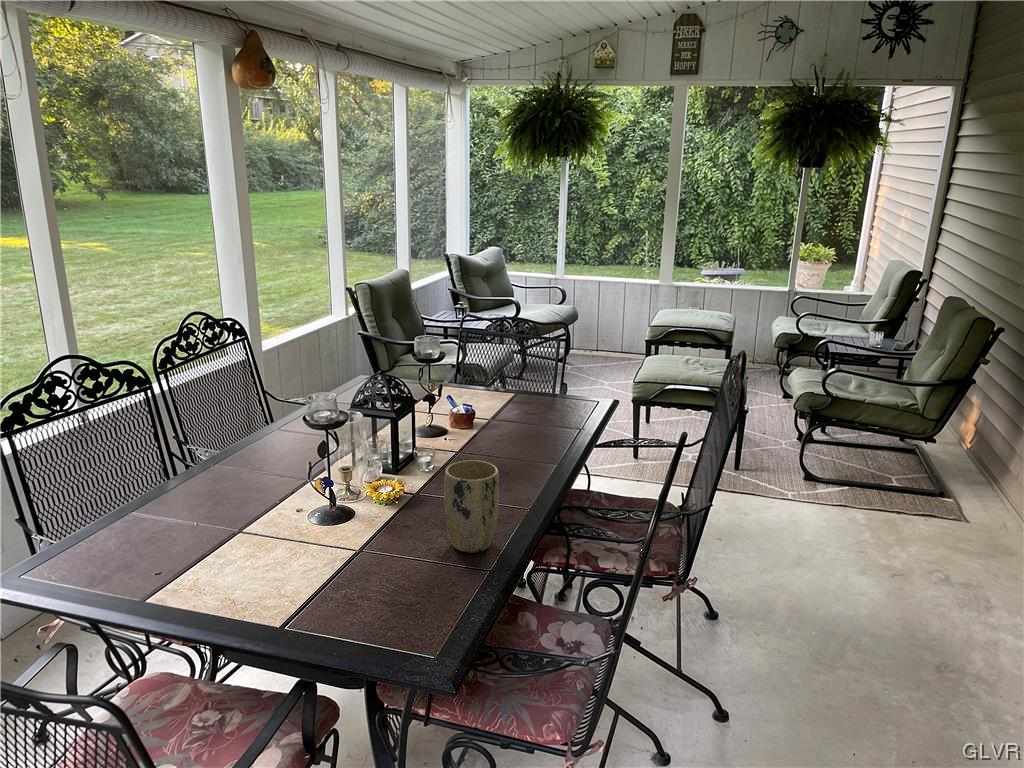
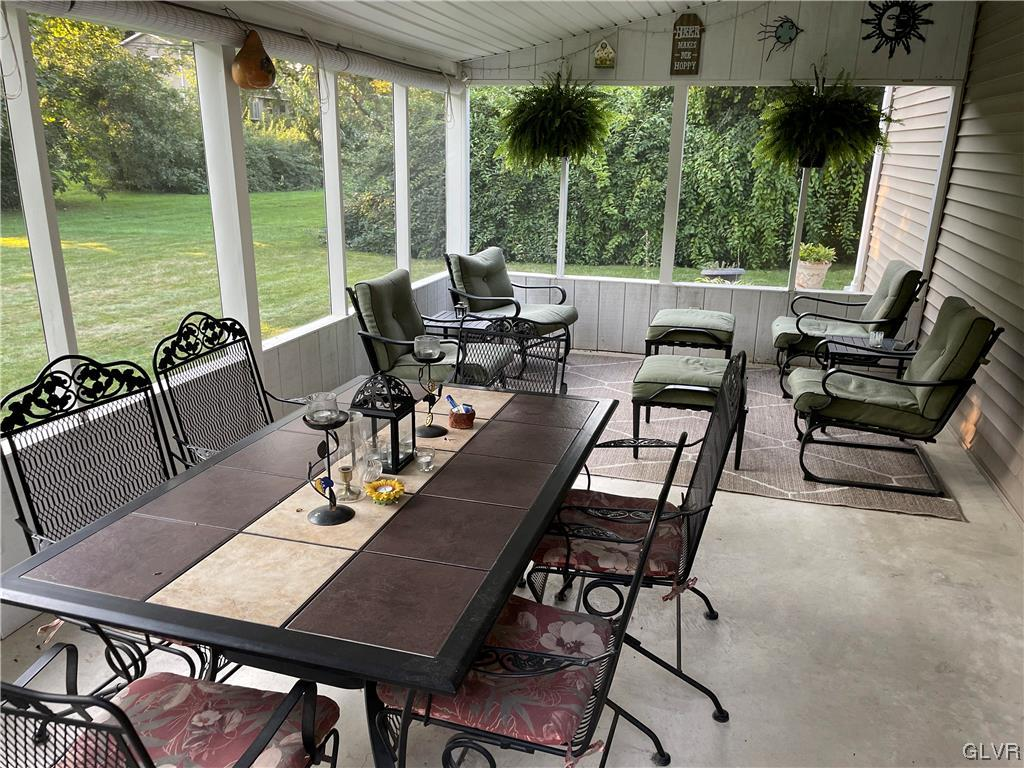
- plant pot (471, 507)
